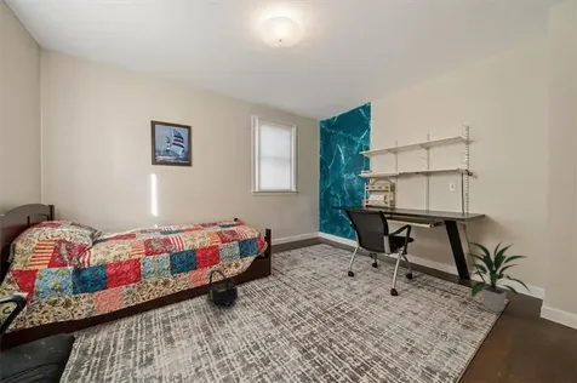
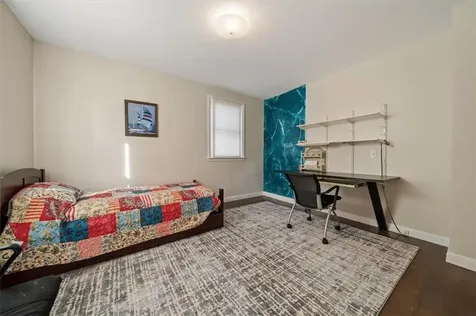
- indoor plant (491, 273)
- backpack (225, 286)
